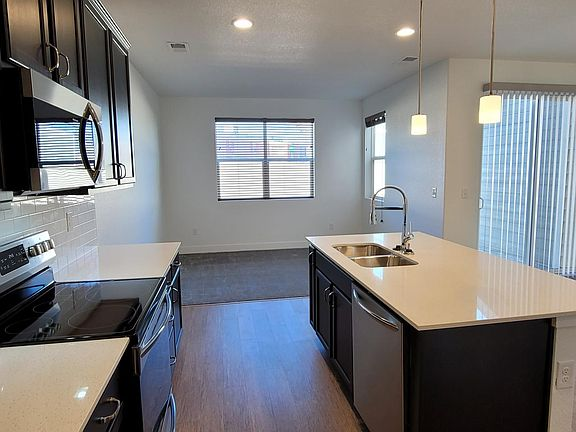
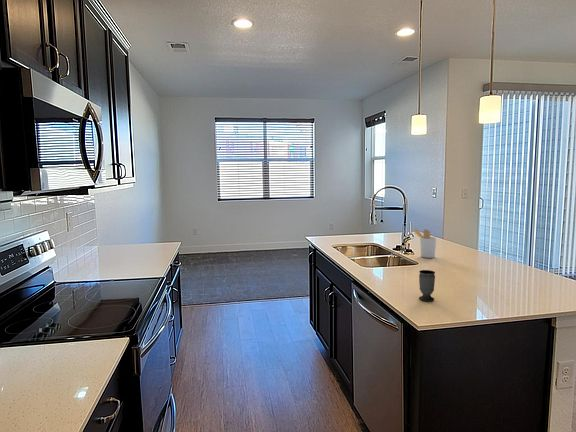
+ utensil holder (423, 242)
+ cup (426, 285)
